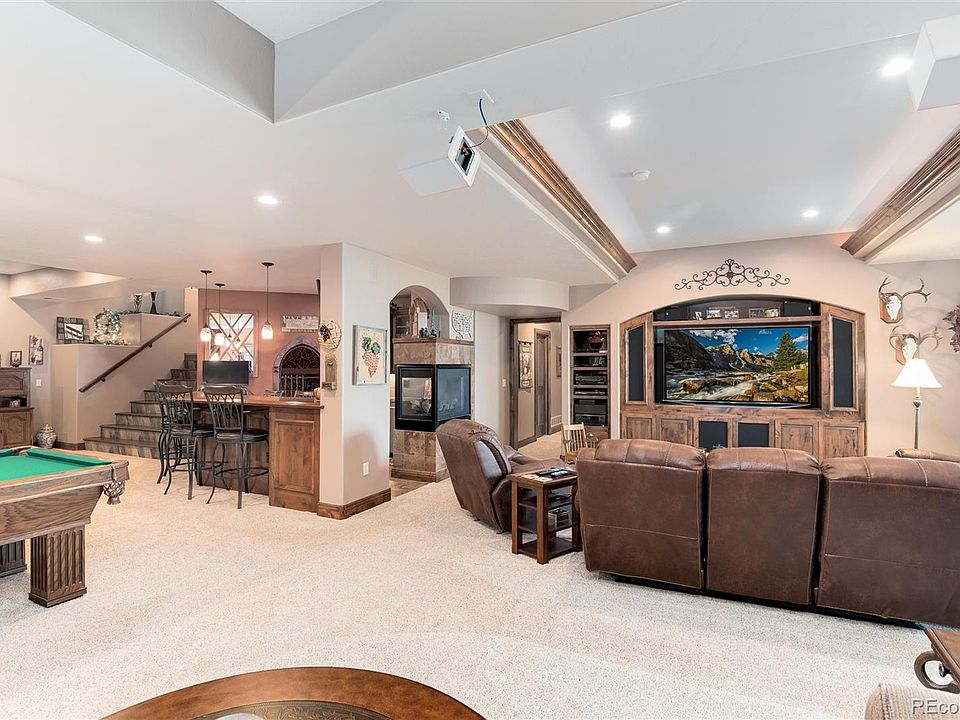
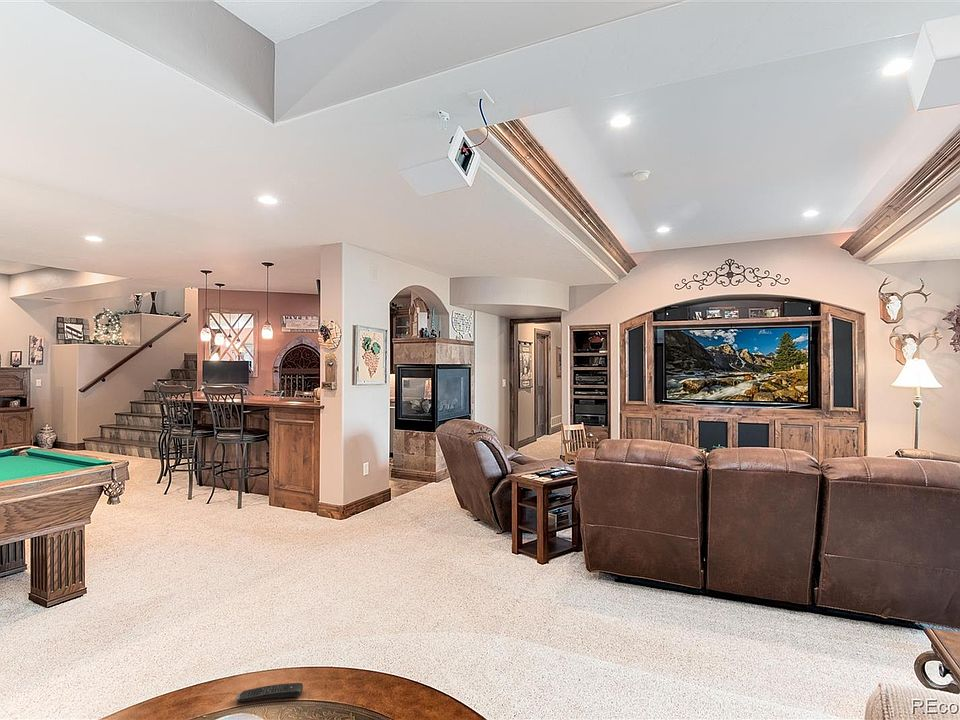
+ remote control (269, 692)
